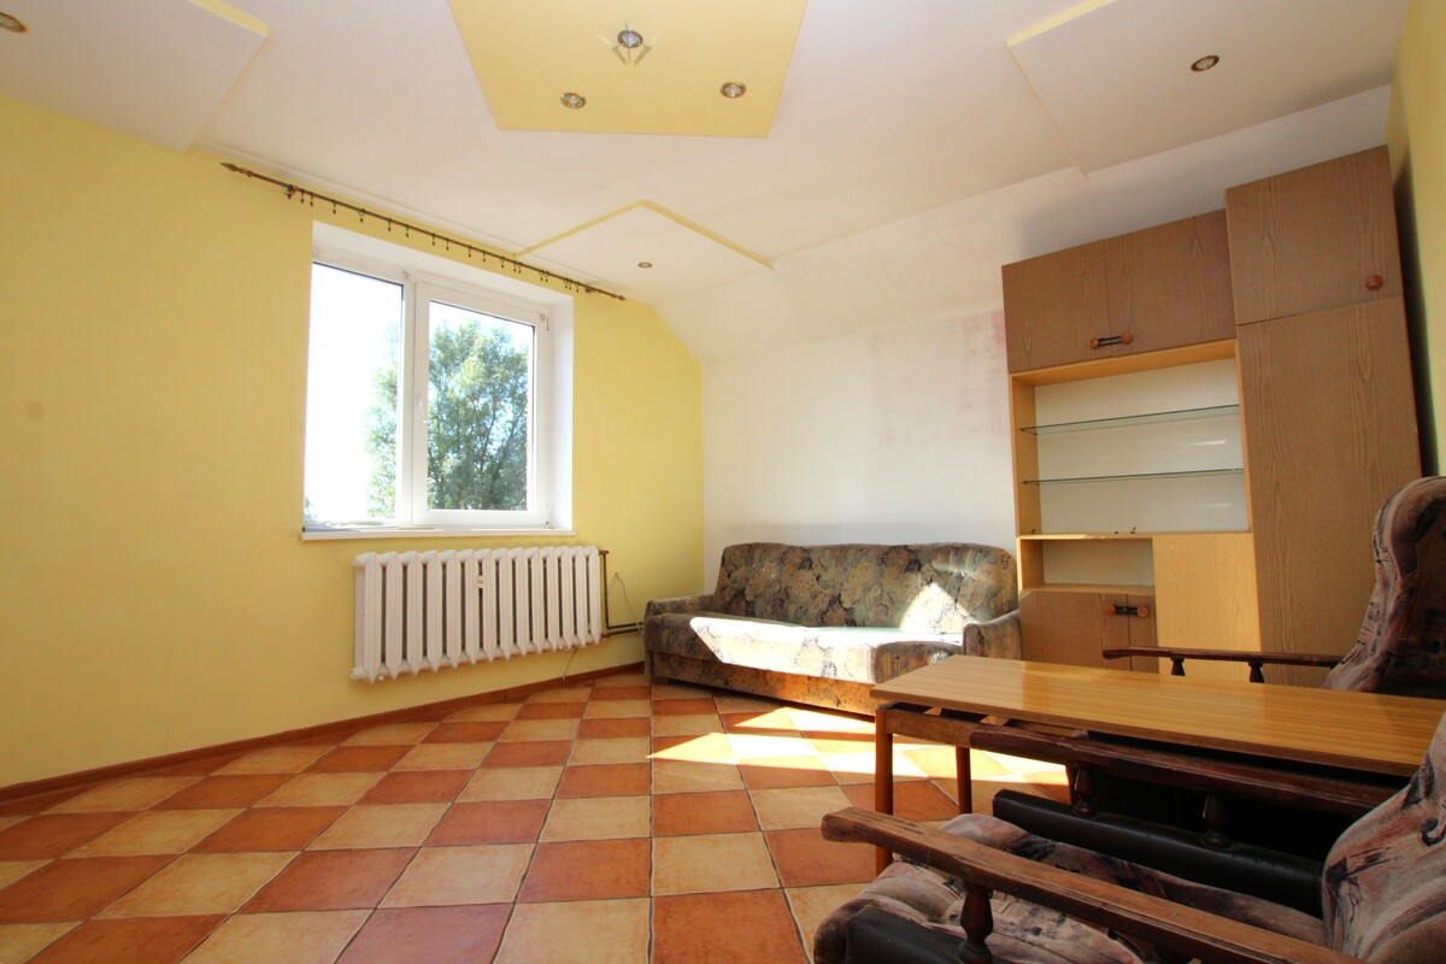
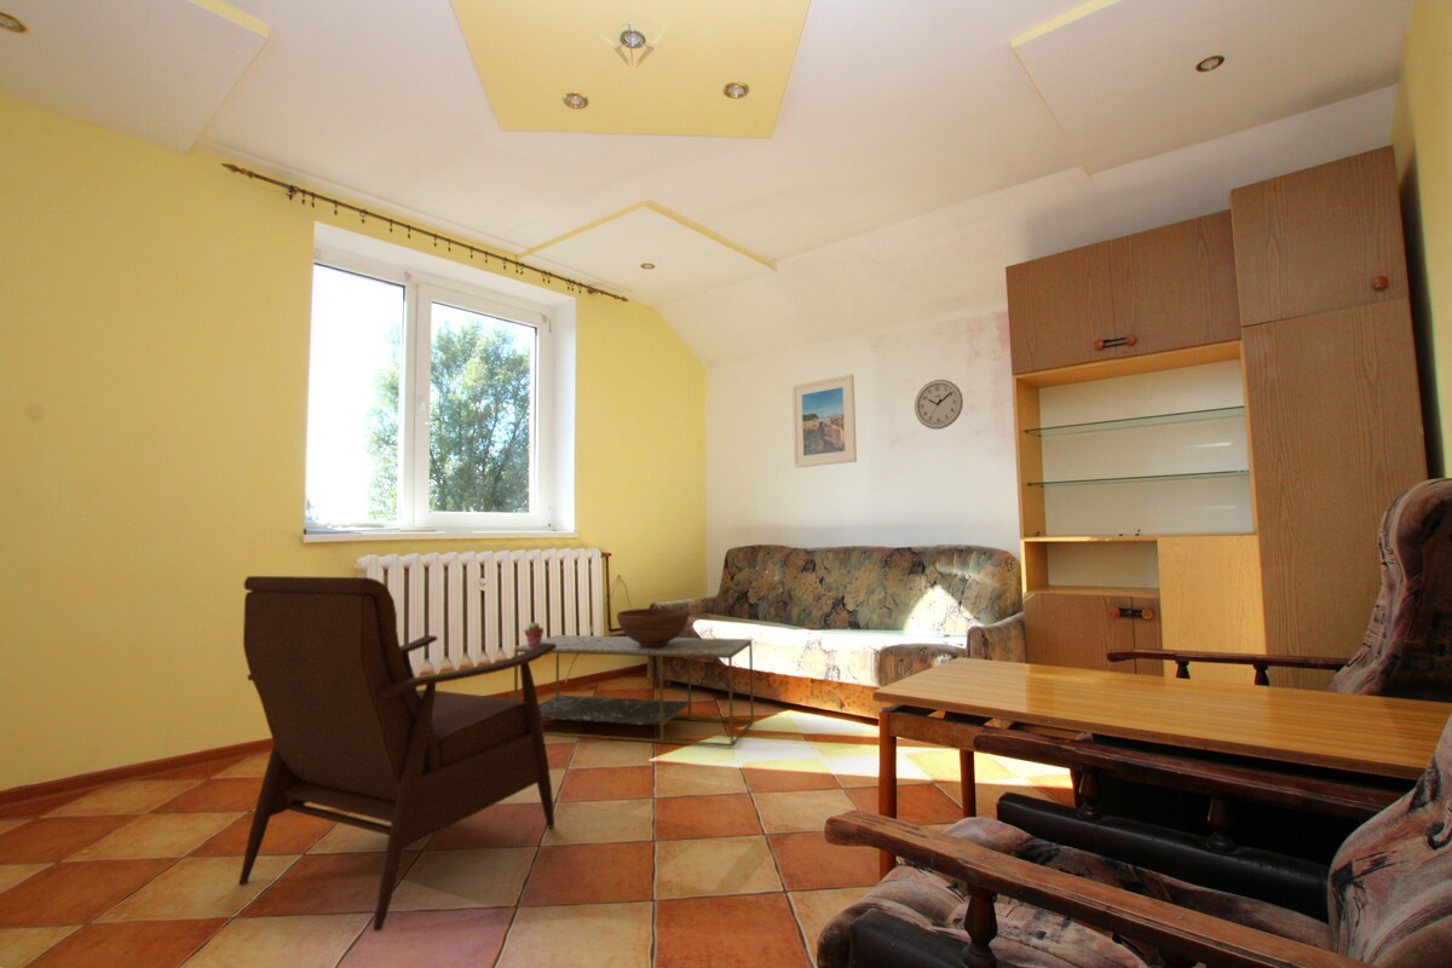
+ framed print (823, 421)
+ wall clock (938, 404)
+ coffee table (634, 698)
+ armchair (407, 710)
+ fruit bowl (653, 628)
+ potted succulent (534, 633)
